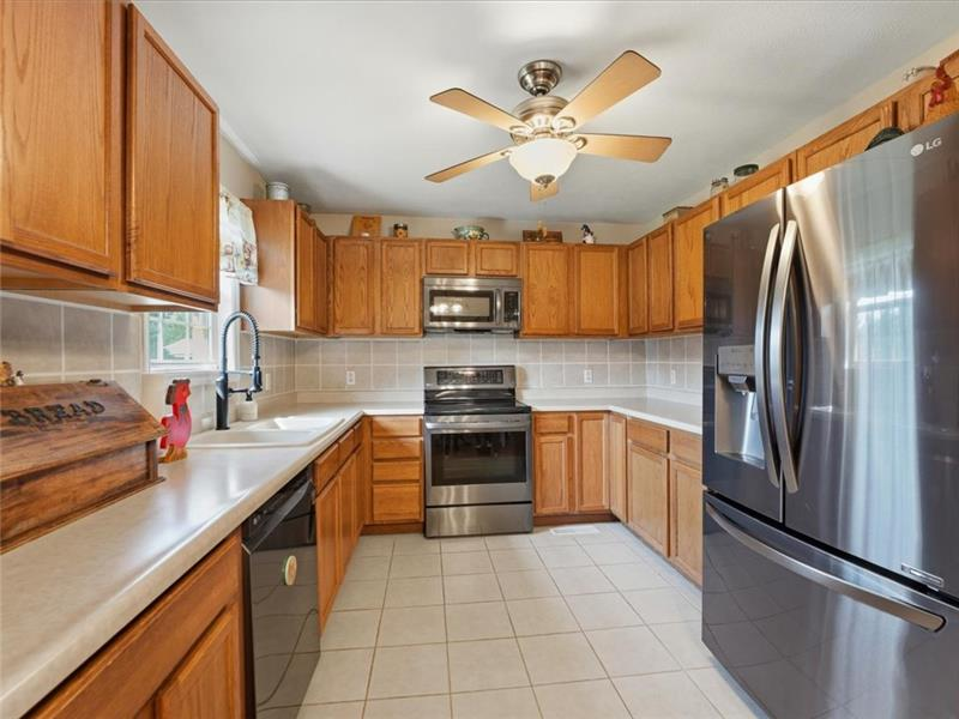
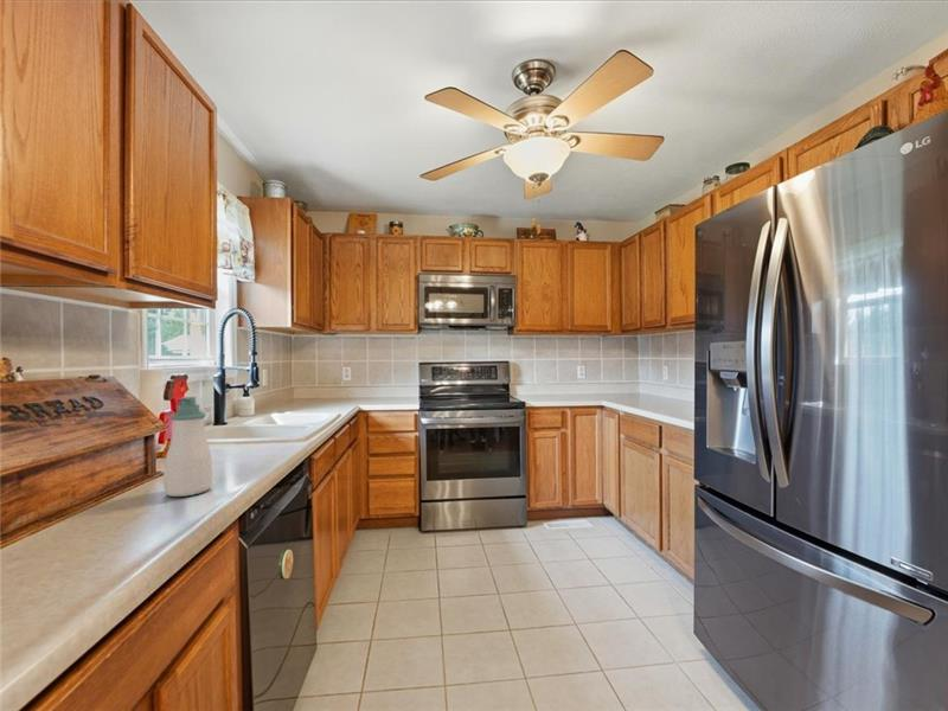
+ soap bottle (188, 443)
